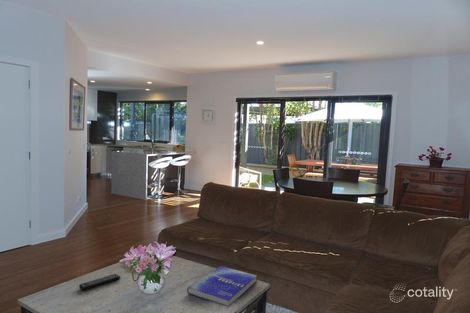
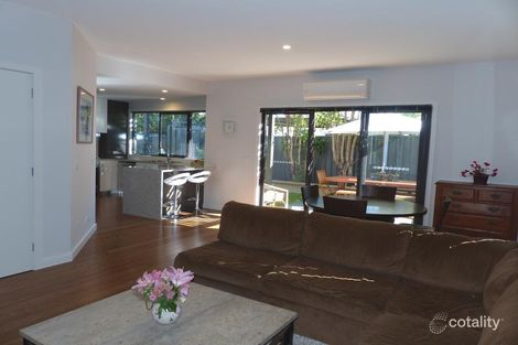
- book (223, 283)
- remote control (100, 281)
